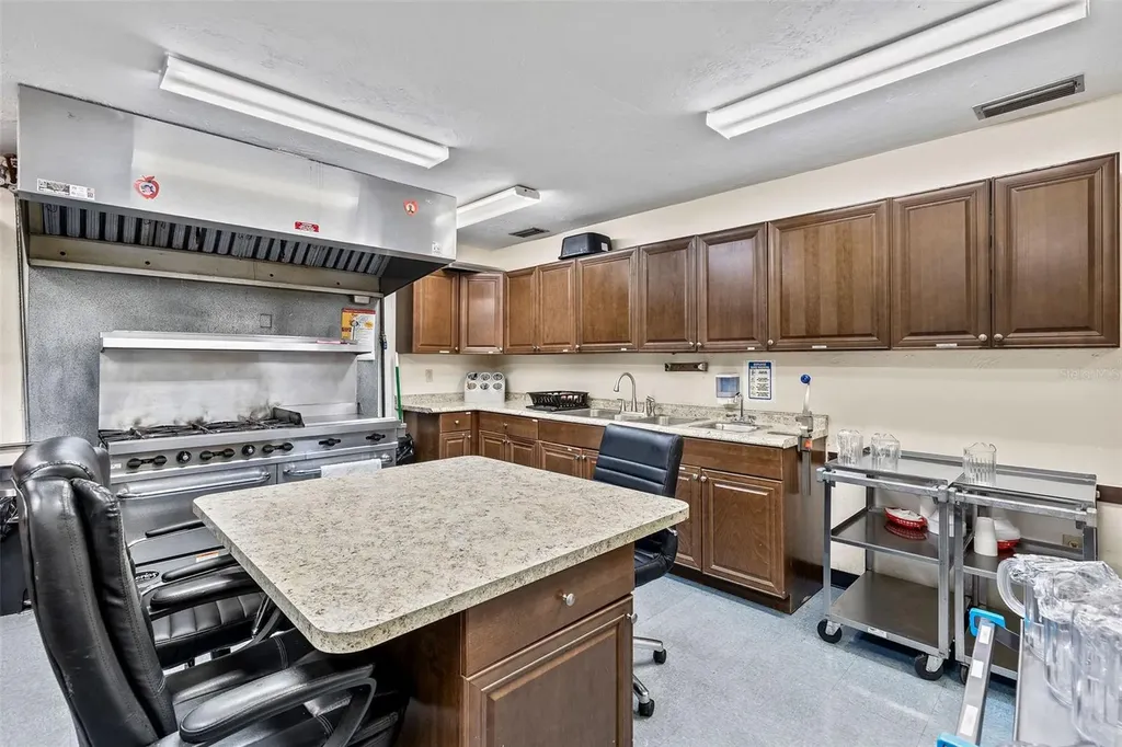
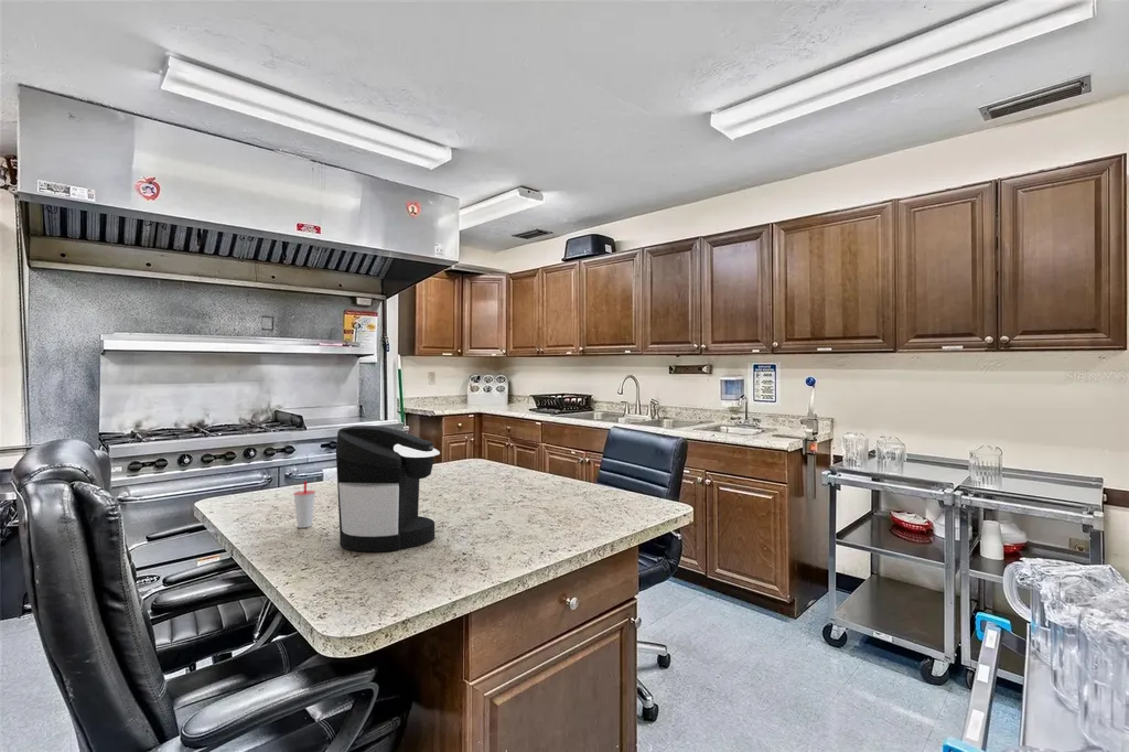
+ cup (304, 503)
+ coffee maker (390, 482)
